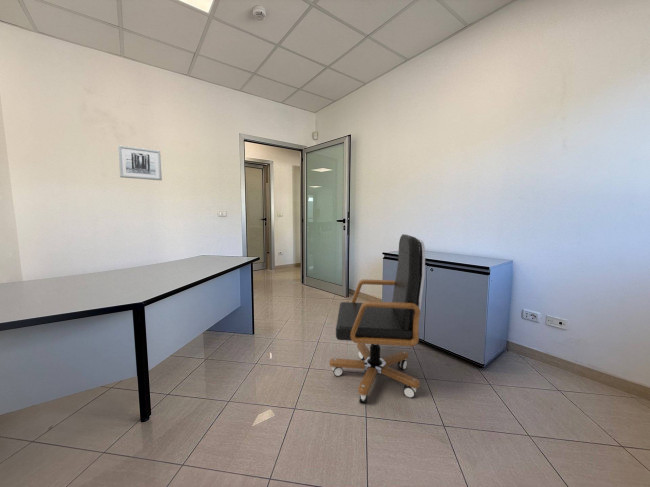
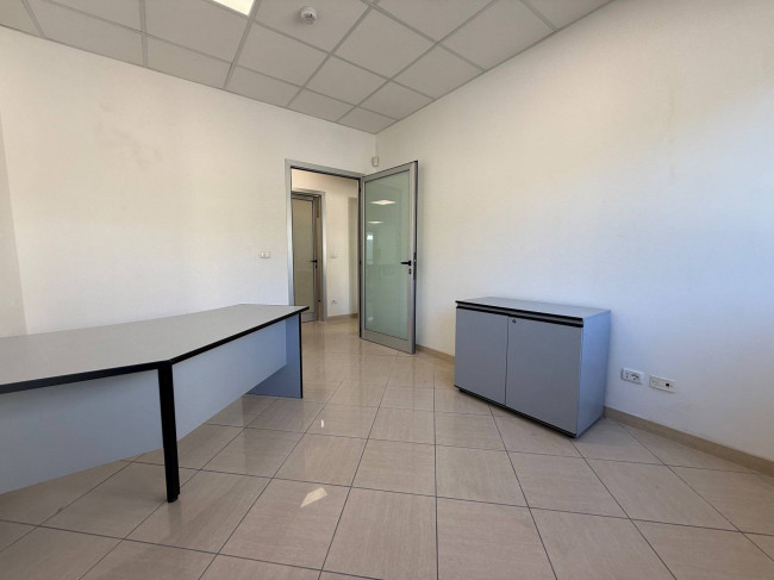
- wall art (140, 163)
- office chair (372, 308)
